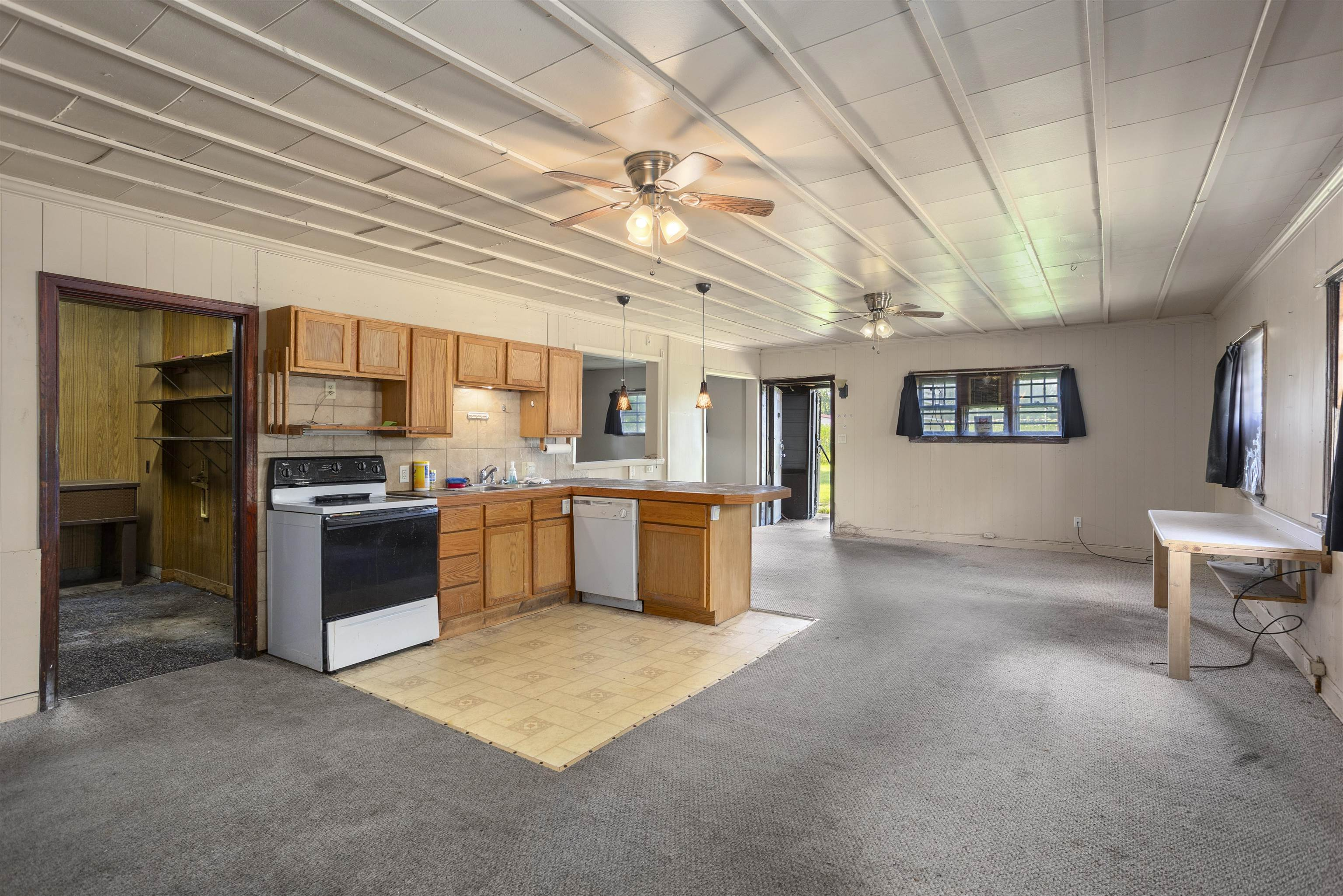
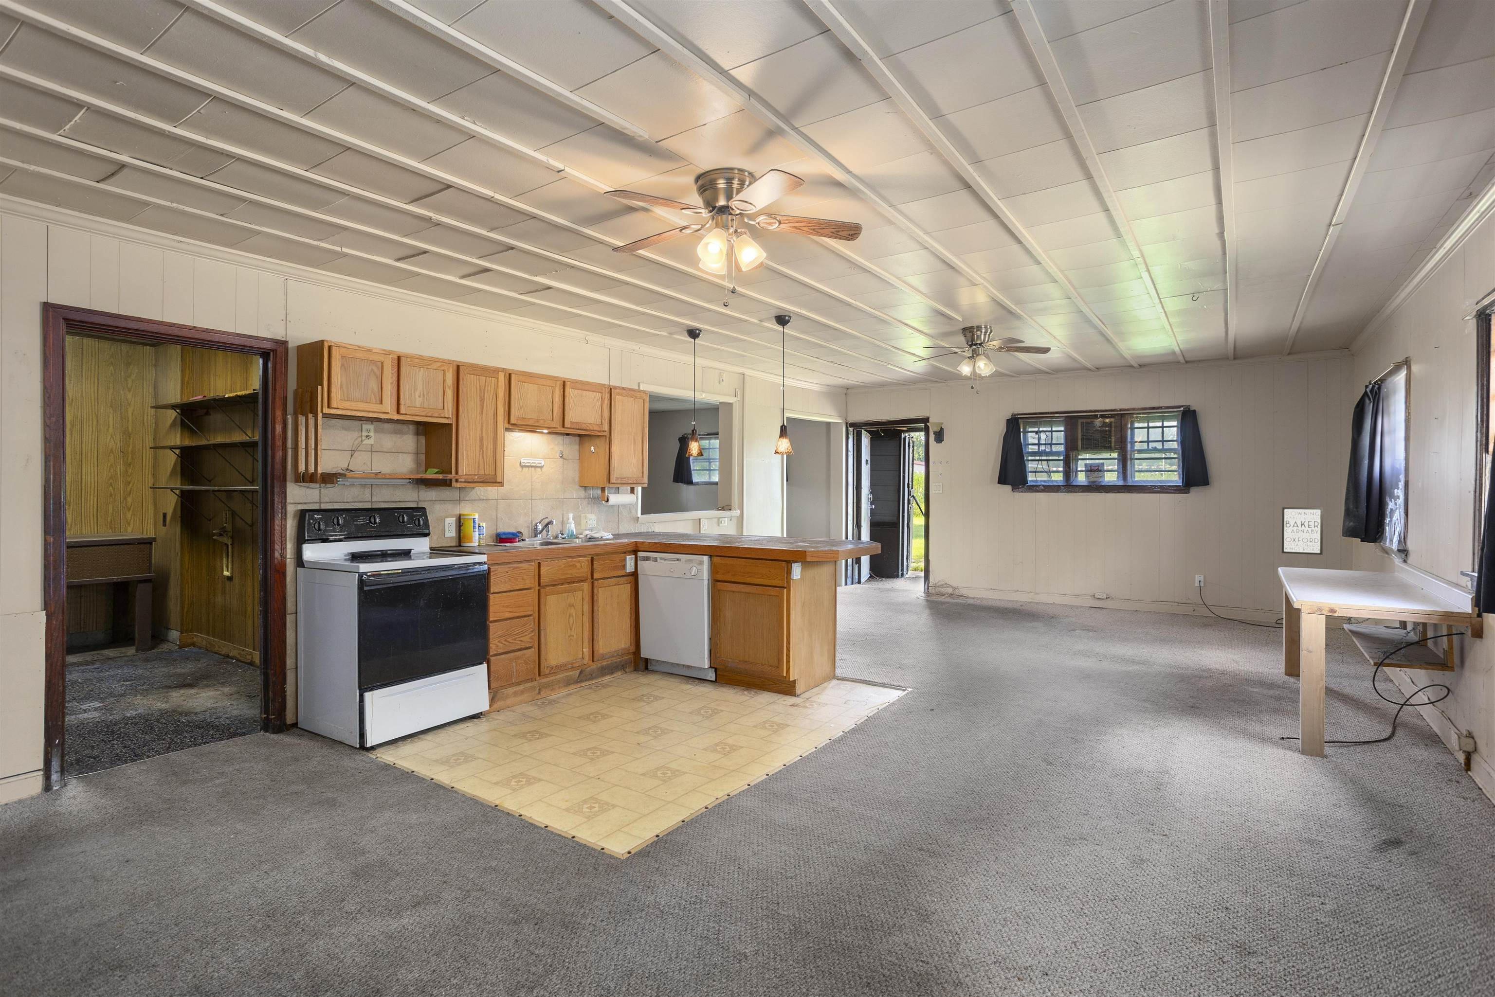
+ wall art (1301, 531)
